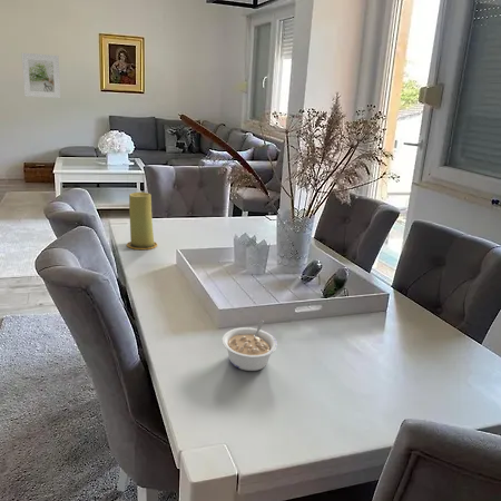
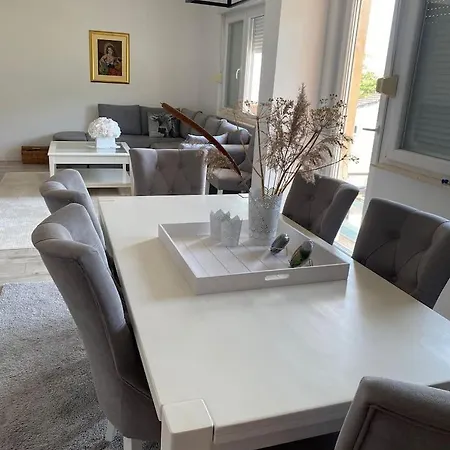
- legume (248, 347)
- candle (141, 219)
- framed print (41, 76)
